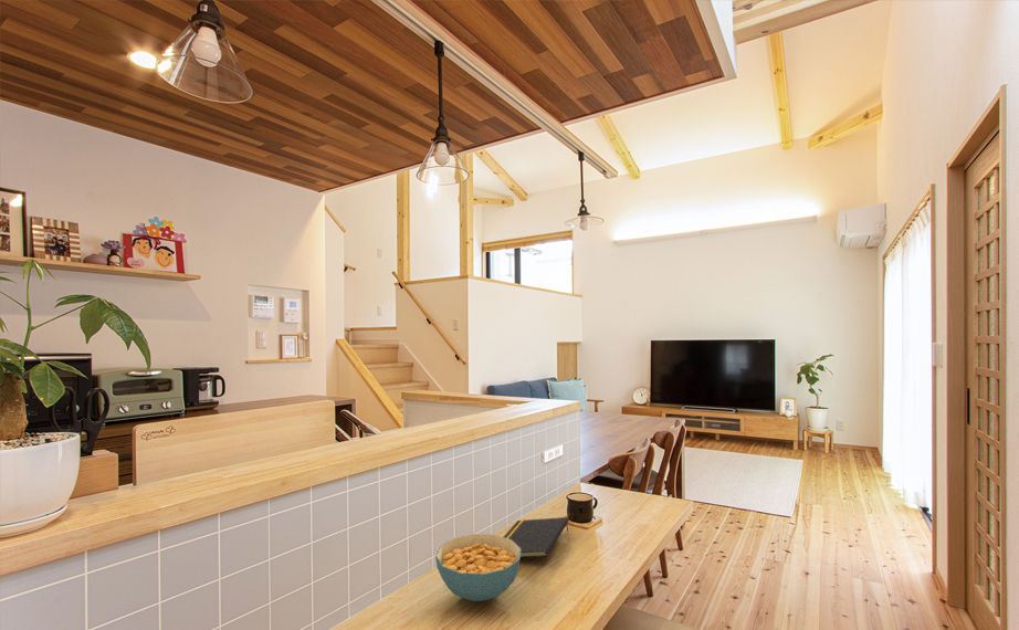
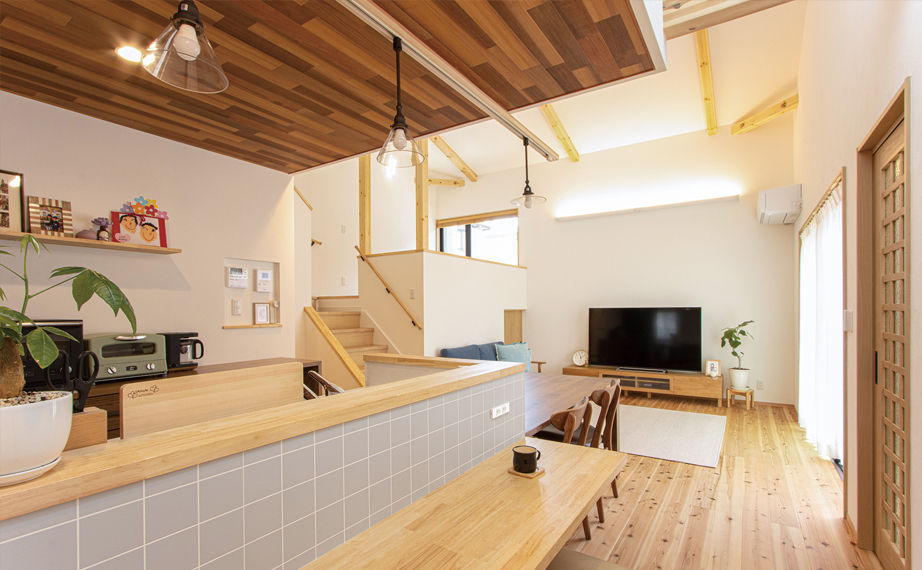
- notepad (530, 536)
- cereal bowl (479, 573)
